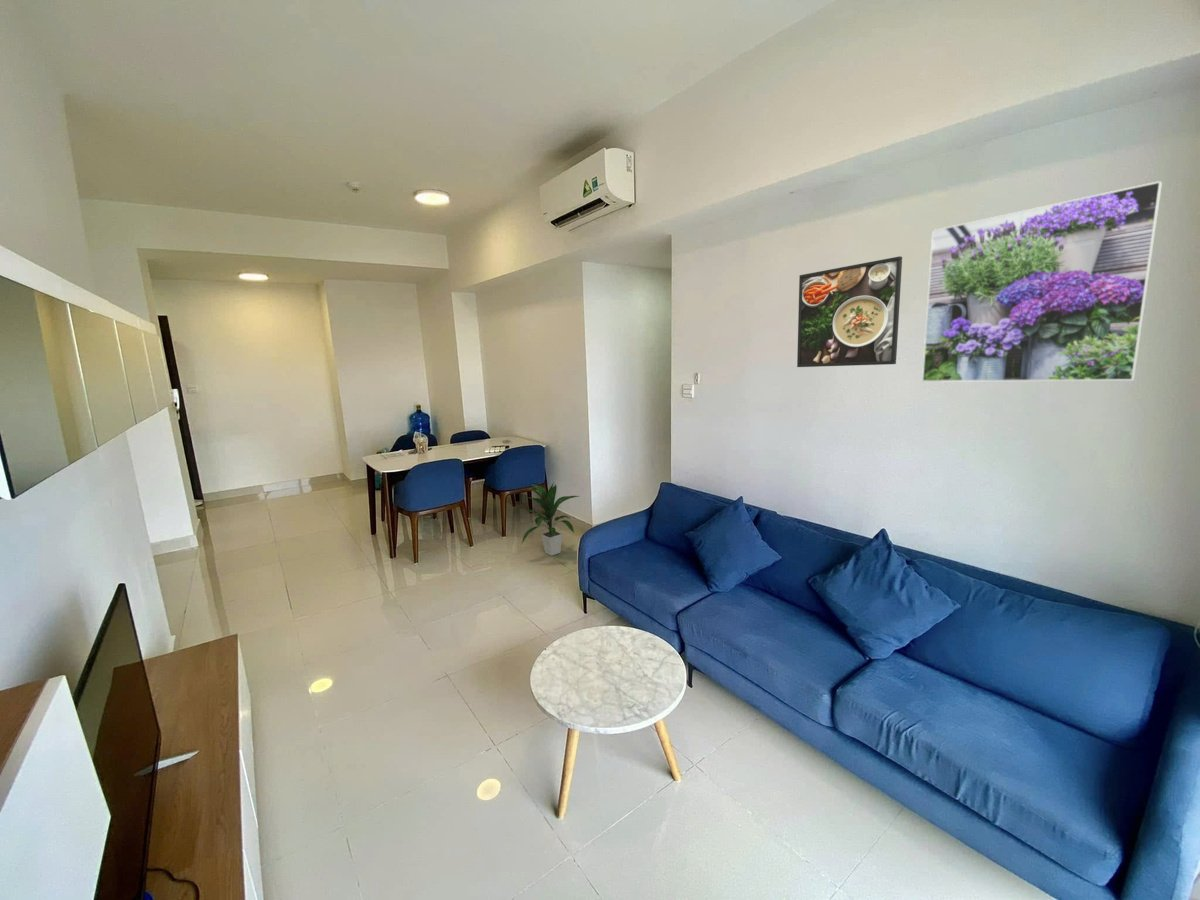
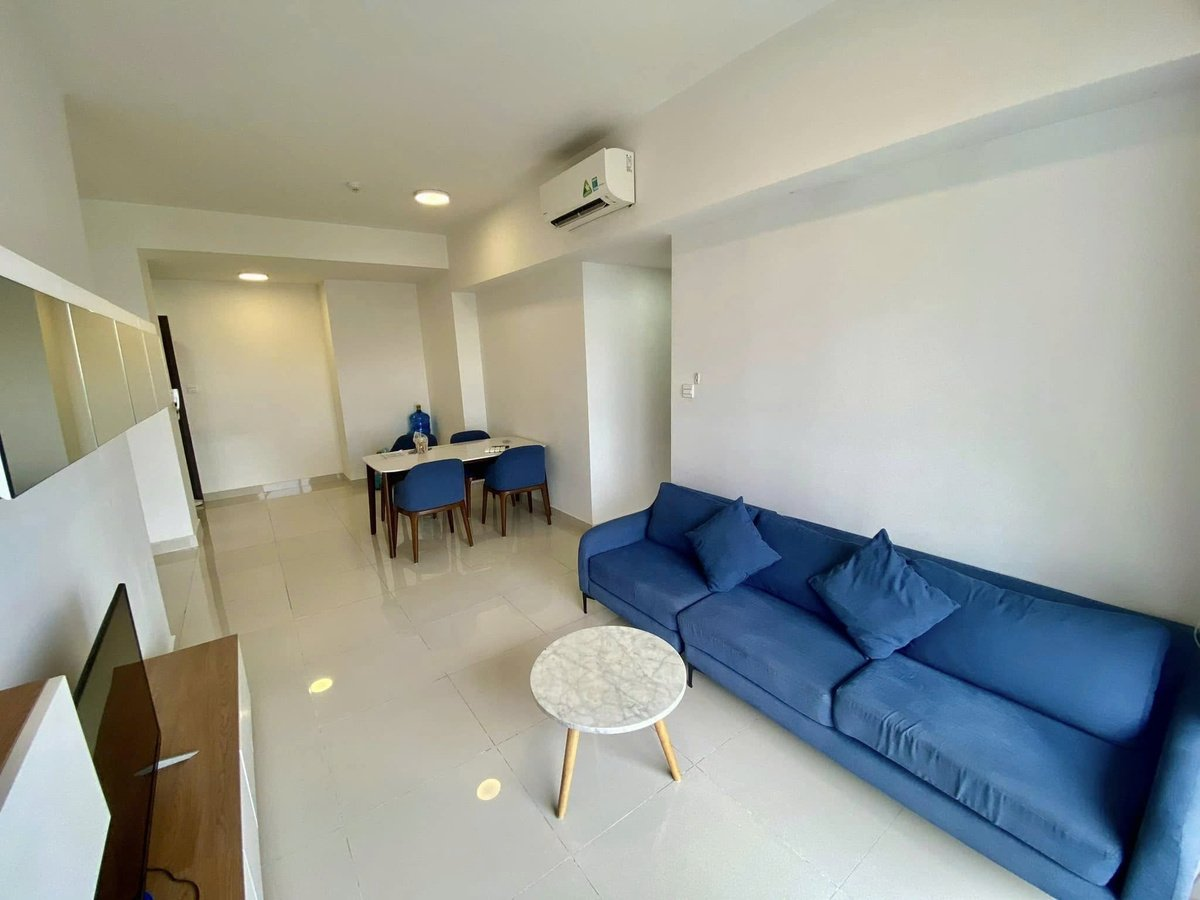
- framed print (1023, 297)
- indoor plant (547, 517)
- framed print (844, 317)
